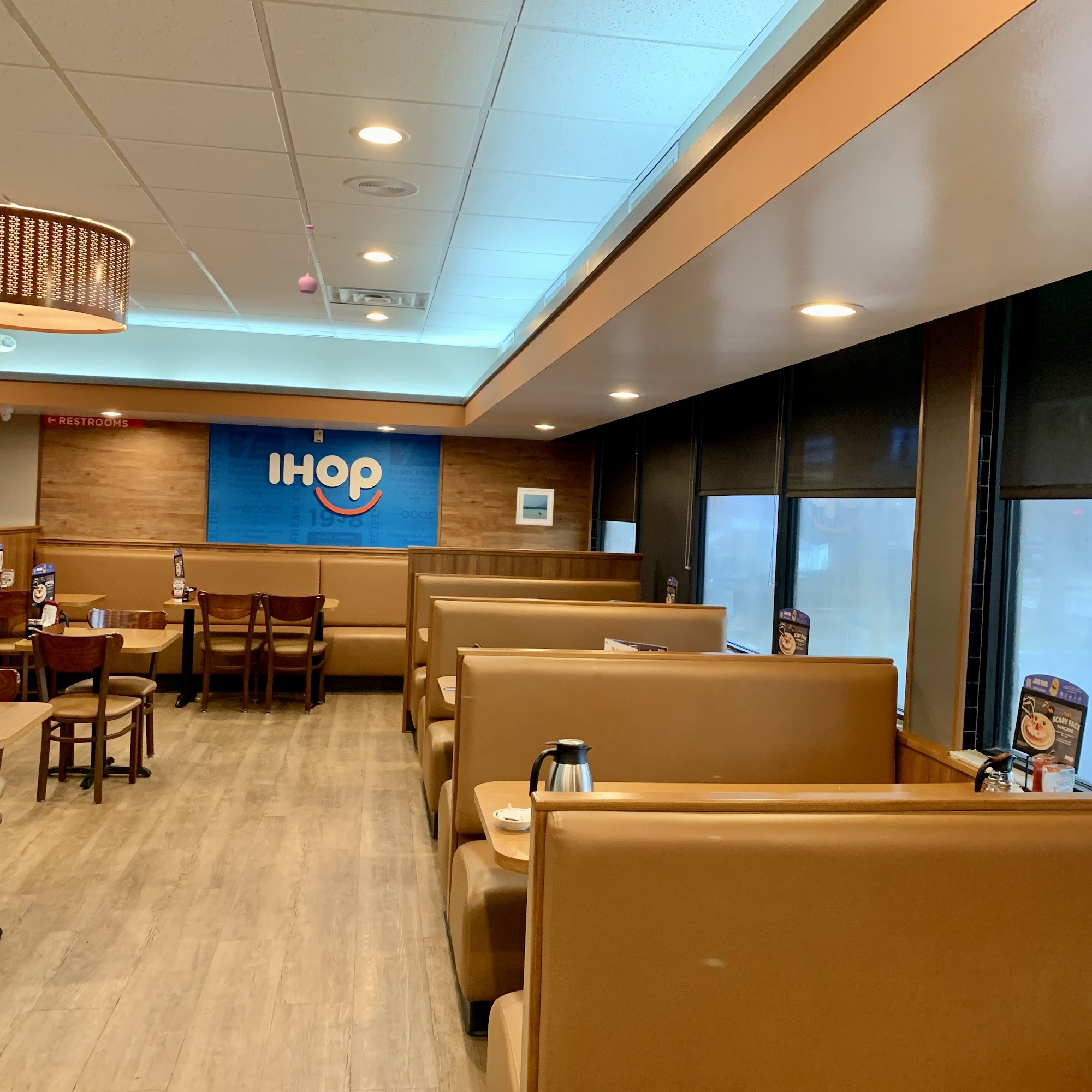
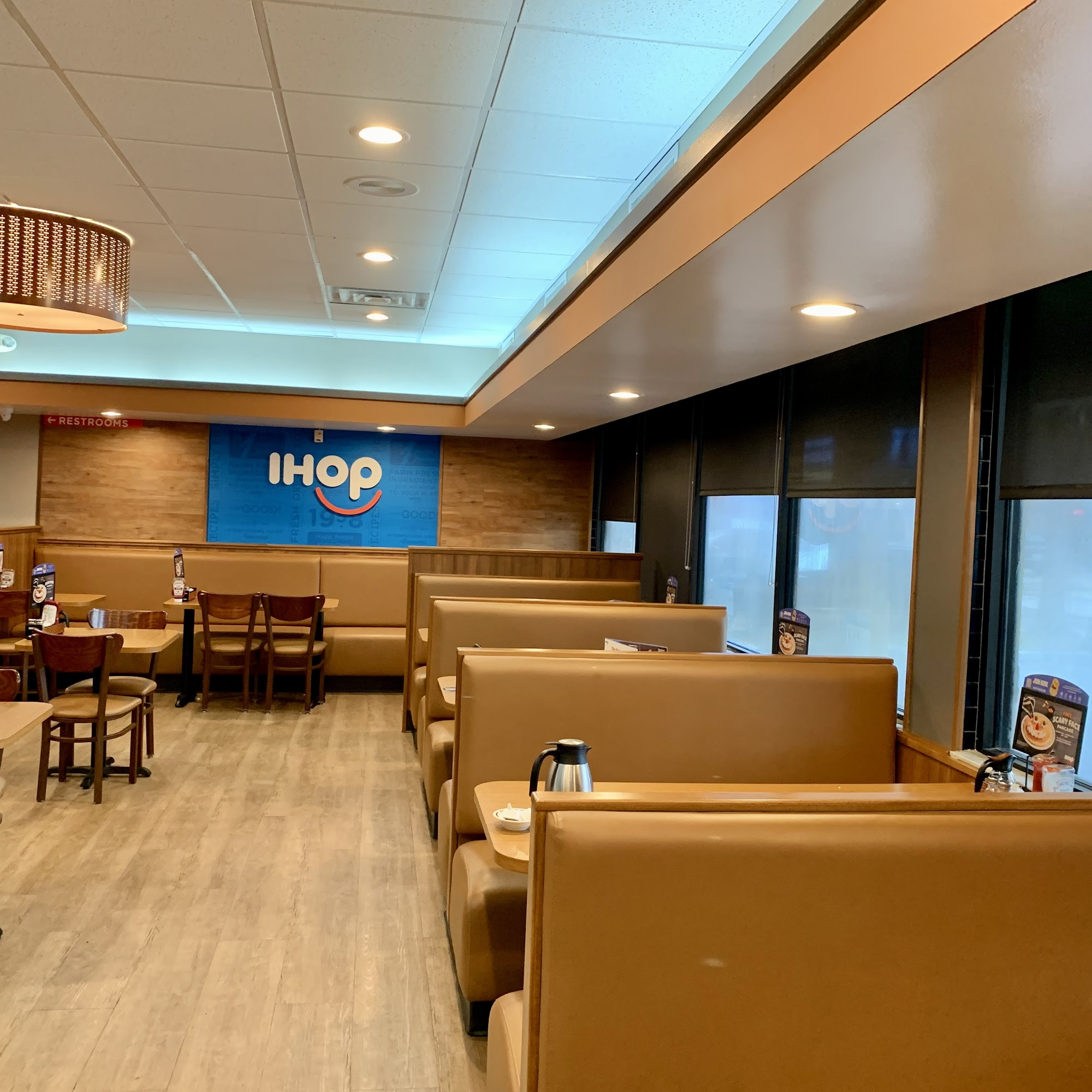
- pendant light (308, 259)
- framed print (535, 507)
